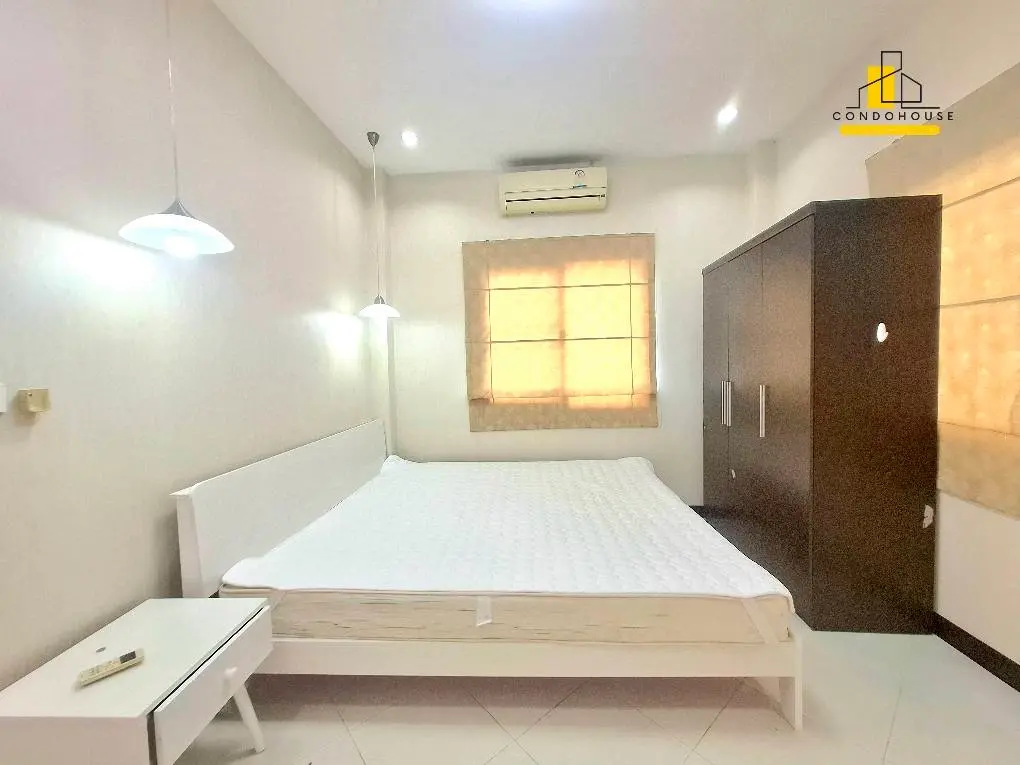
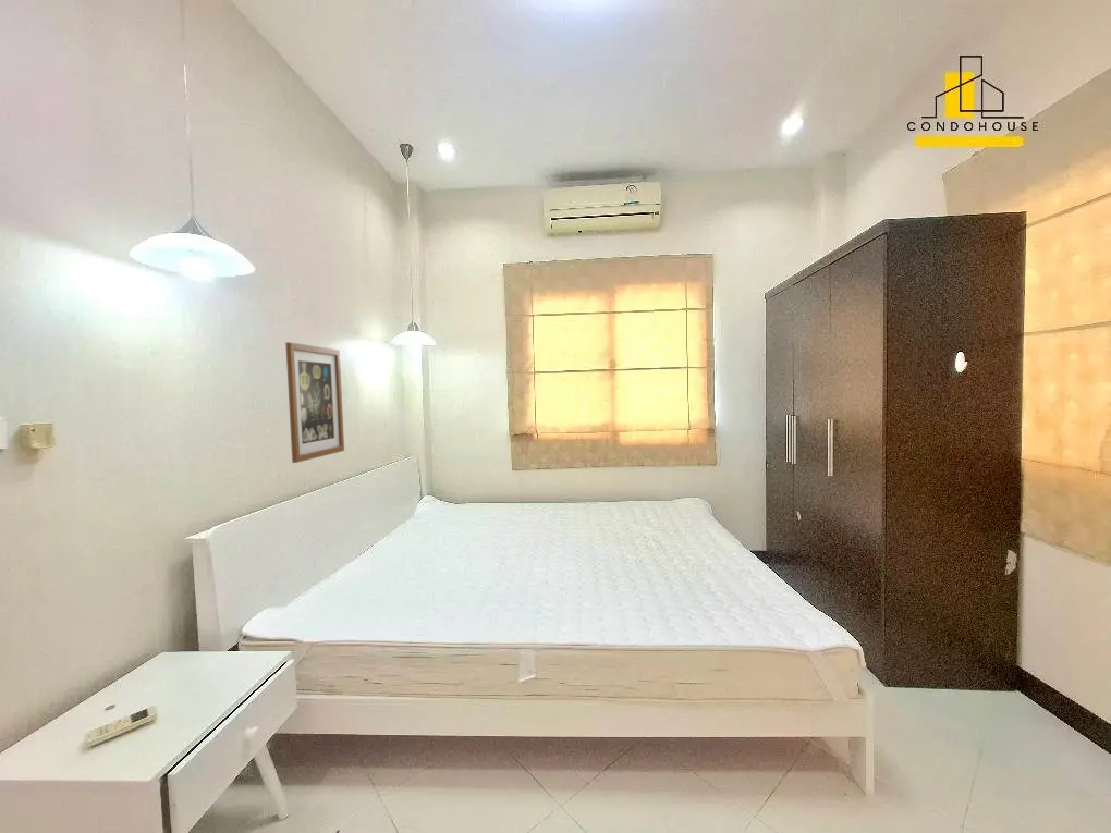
+ wall art (317, 401)
